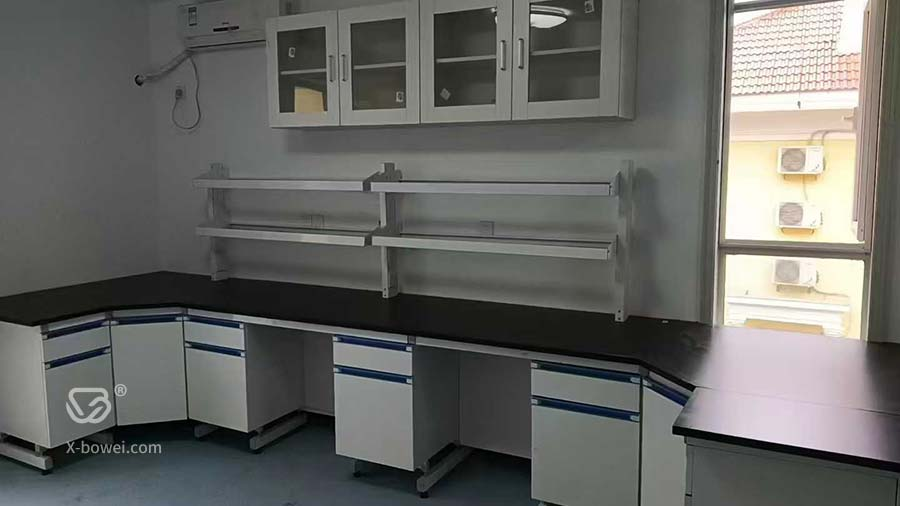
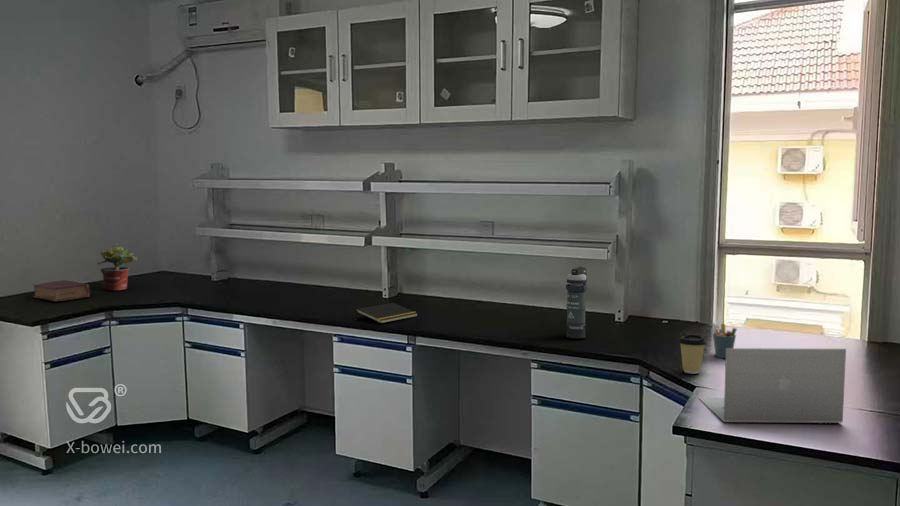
+ laptop (767, 375)
+ notepad (387, 312)
+ book (61, 290)
+ coffee cup (692, 354)
+ smoke grenade (577, 301)
+ pen holder (724, 339)
+ potted plant (118, 266)
